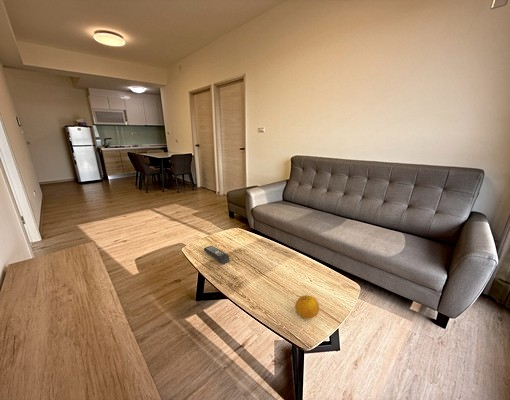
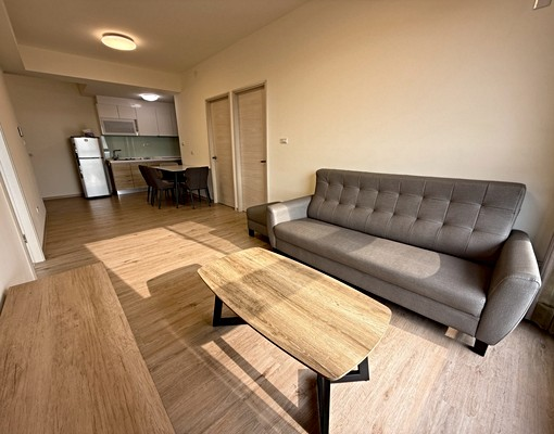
- fruit (307, 306)
- remote control (216, 253)
